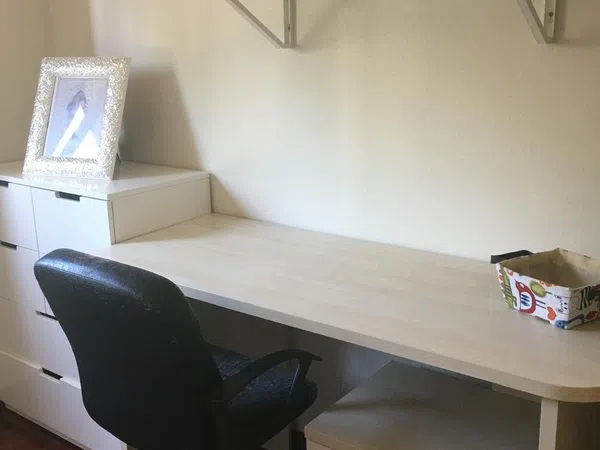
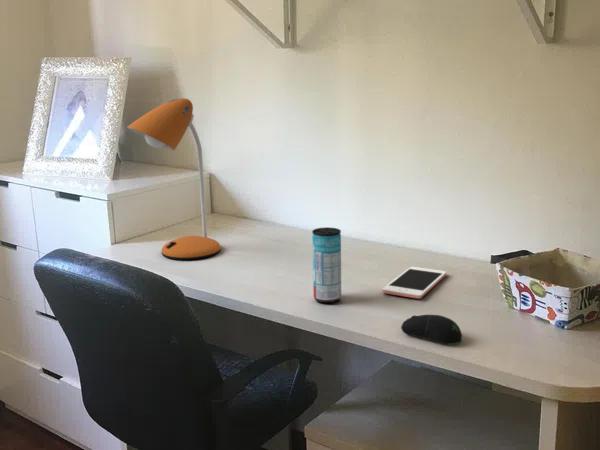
+ computer mouse (431, 325)
+ desk lamp (199, 177)
+ cell phone (415, 281)
+ beverage can (327, 265)
